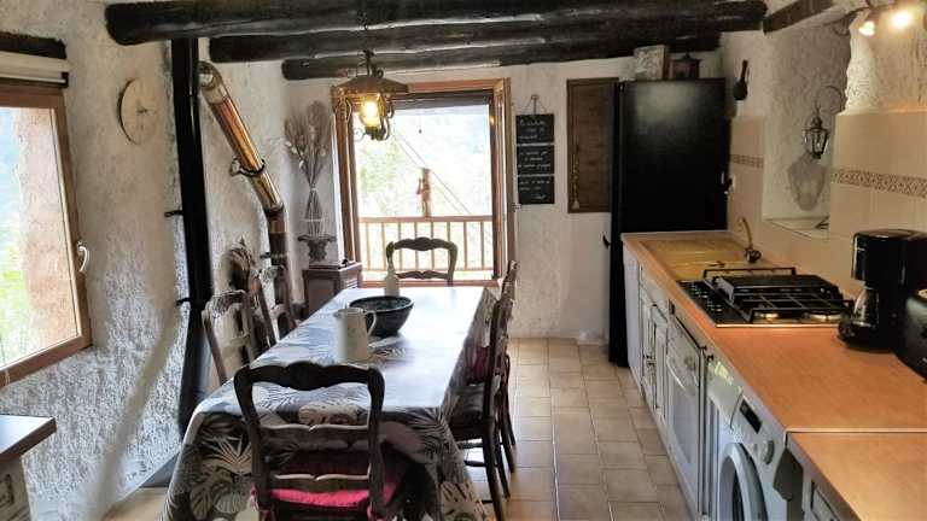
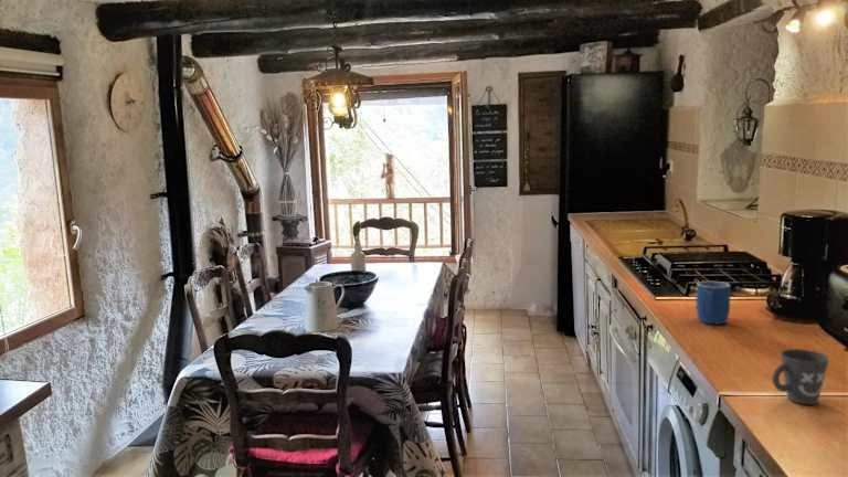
+ mug (711, 303)
+ mug (797, 378)
